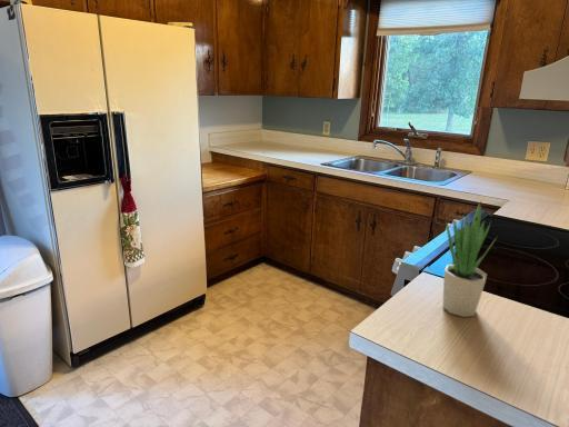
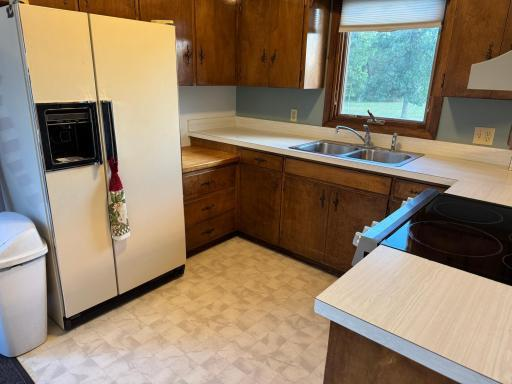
- potted plant (463, 256)
